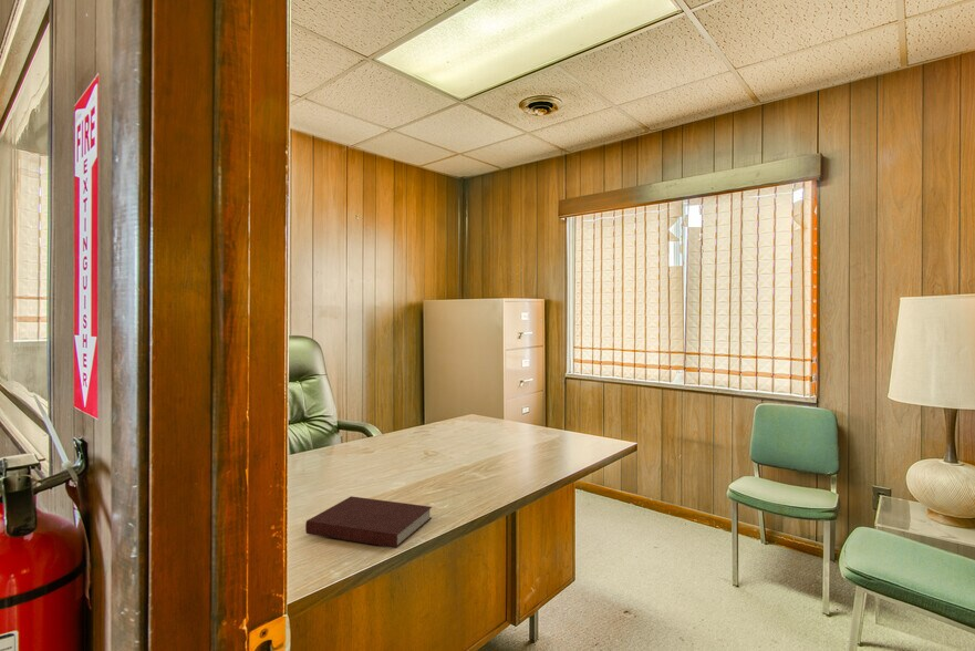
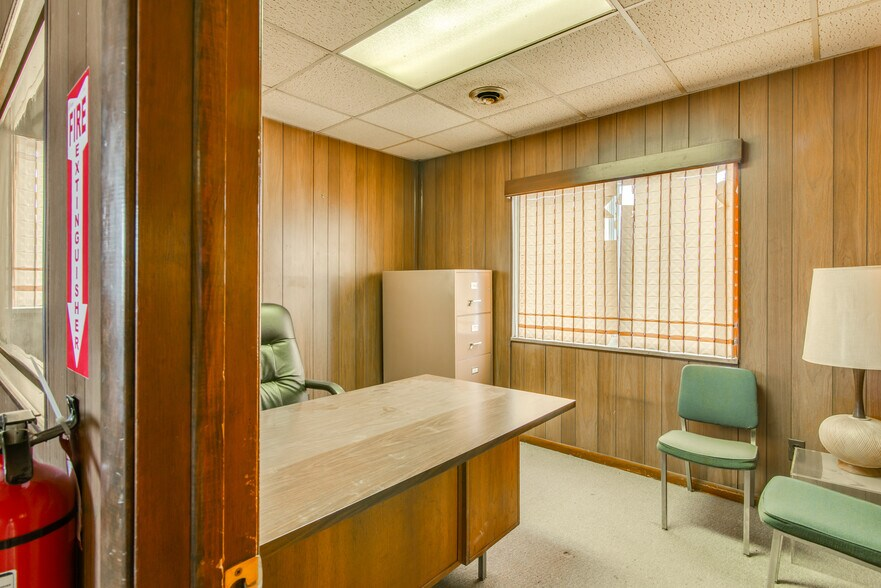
- notebook (371, 519)
